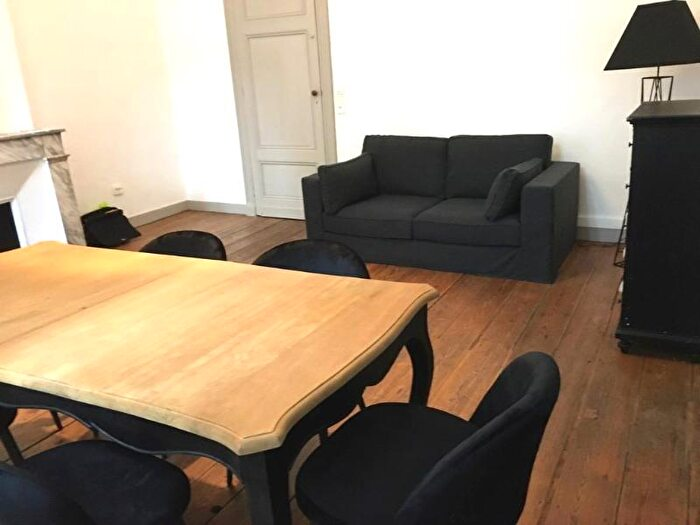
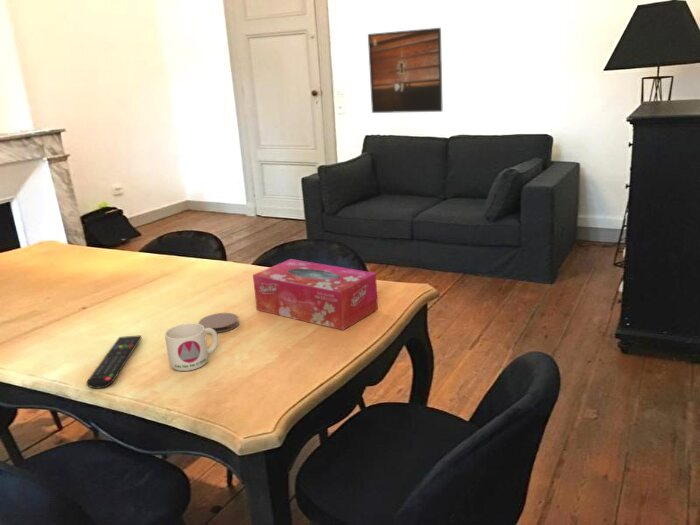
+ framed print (404, 72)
+ tissue box (314, 291)
+ coaster (218, 322)
+ remote control (115, 360)
+ mug (193, 344)
